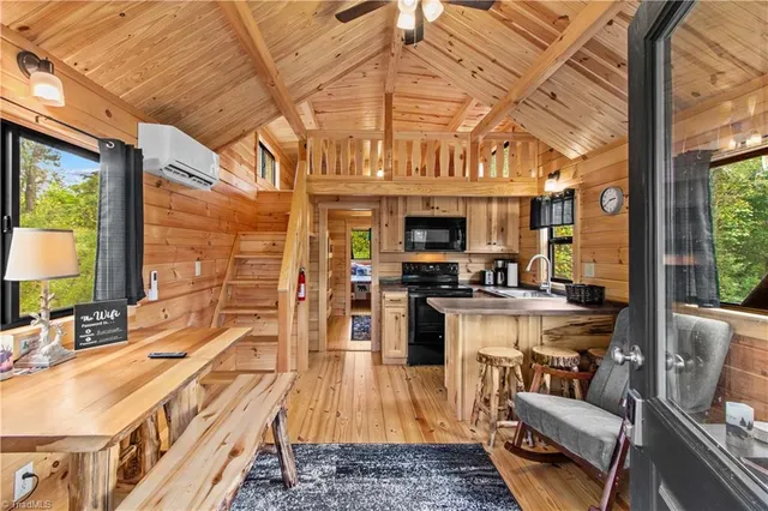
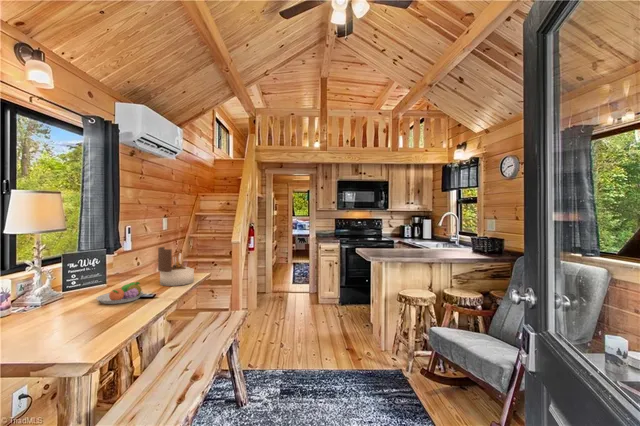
+ fruit bowl (122, 290)
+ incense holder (176, 265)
